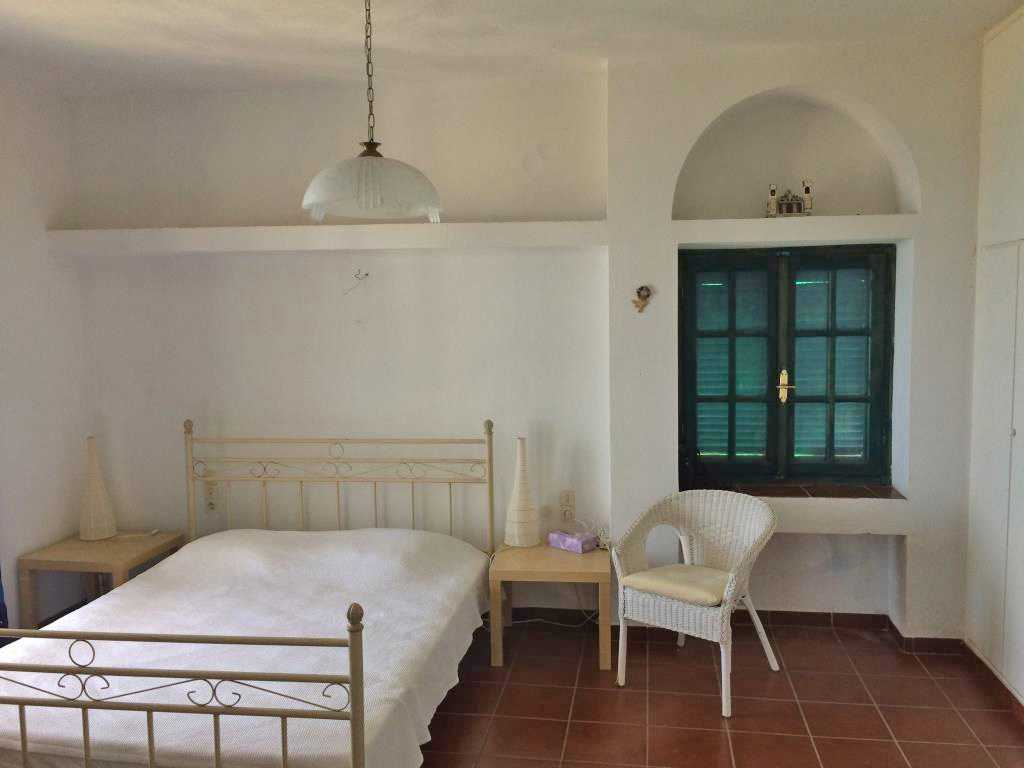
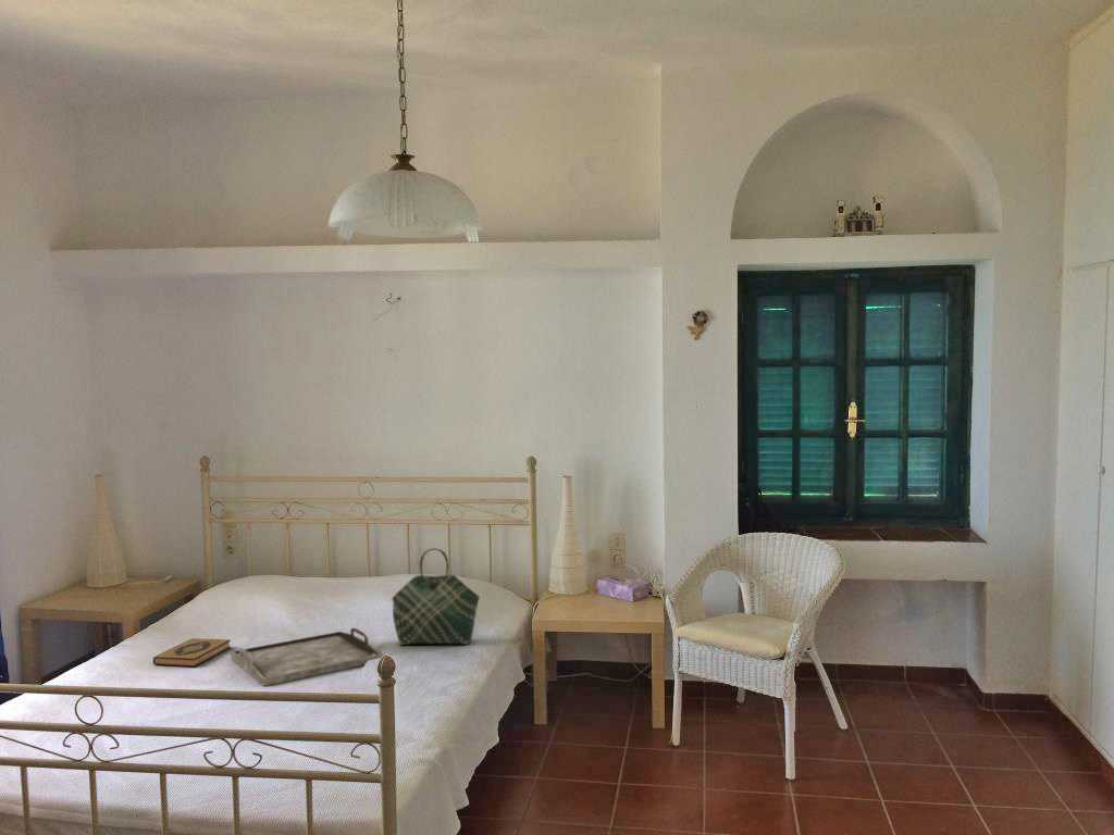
+ tote bag (435, 595)
+ serving tray (305, 650)
+ hardback book (193, 651)
